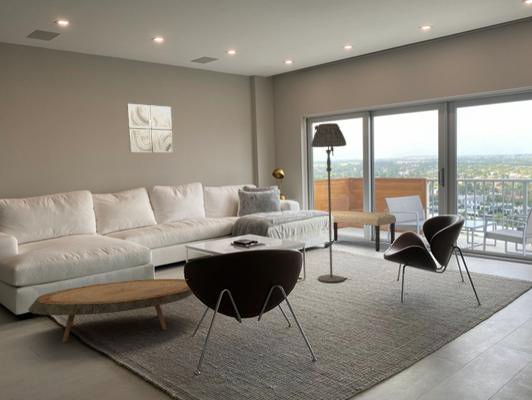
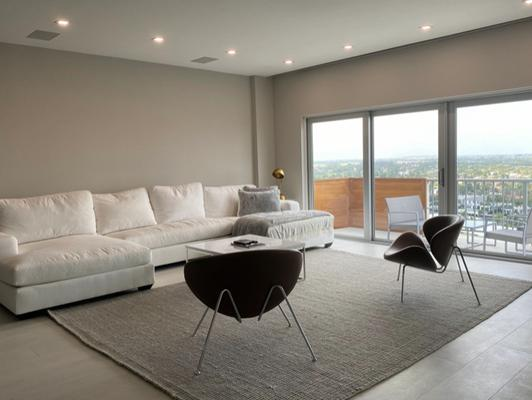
- floor lamp (329, 202)
- wall art (151, 128)
- coffee table (119, 309)
- bench (355, 223)
